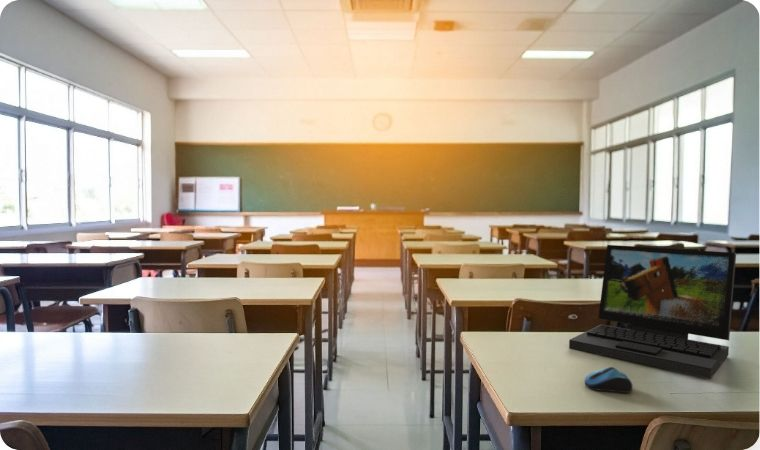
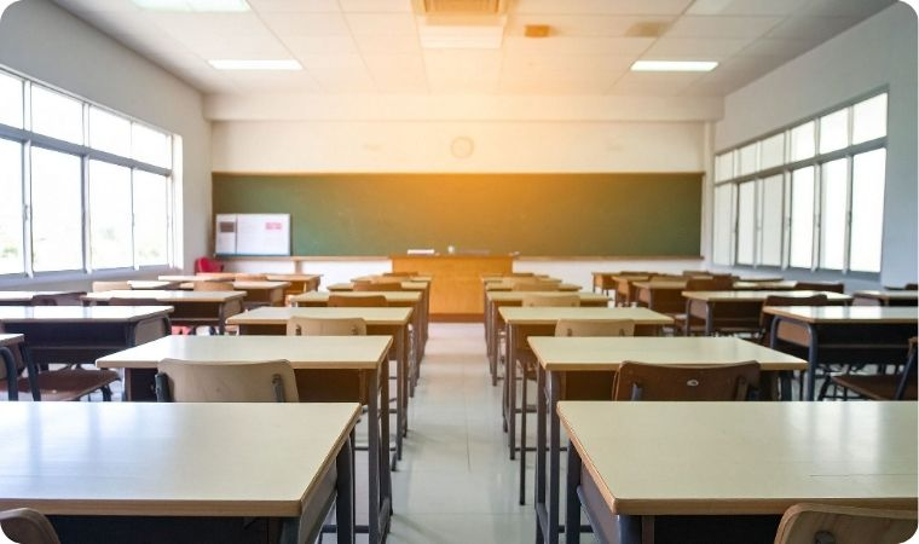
- computer mouse (608, 377)
- laptop (652, 299)
